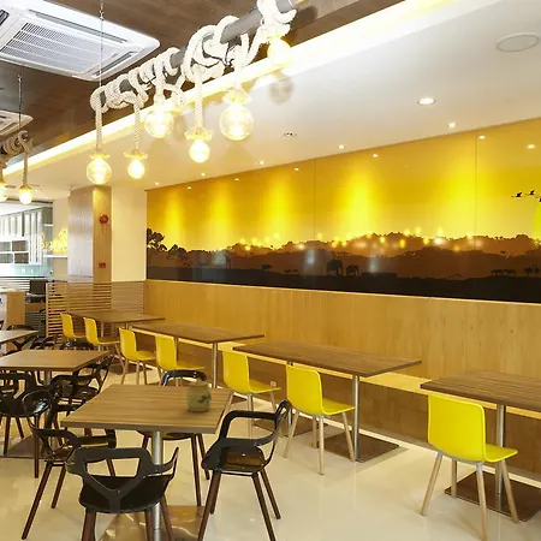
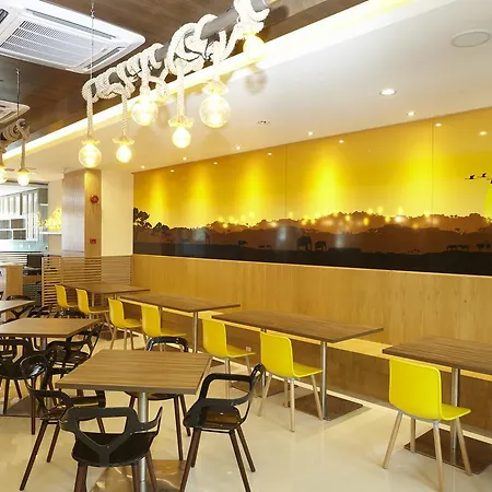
- jar (198, 393)
